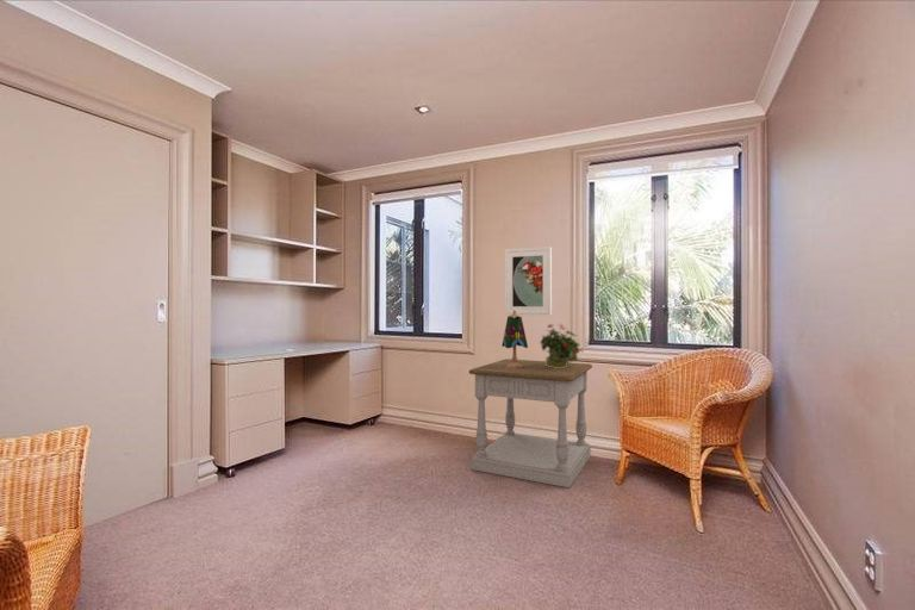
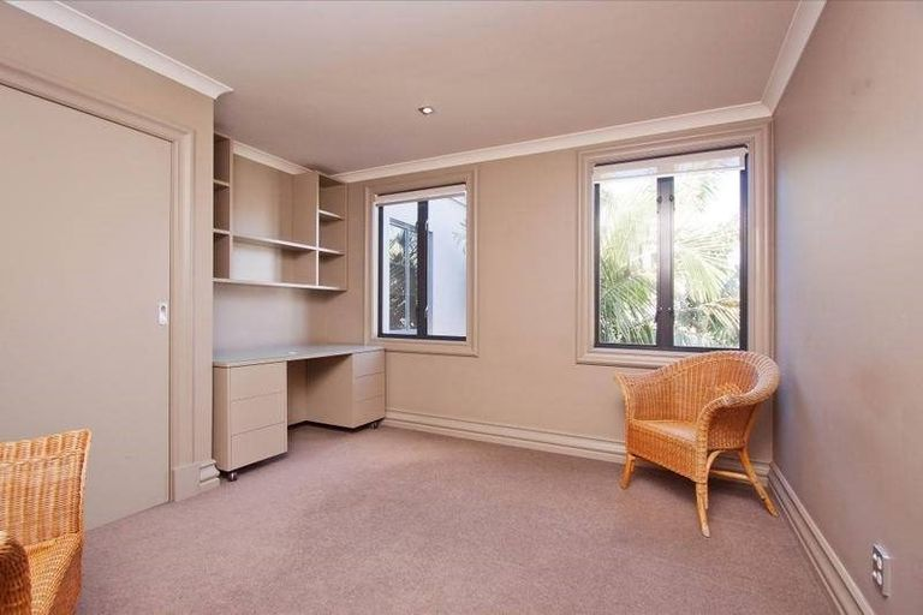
- potted plant (561, 344)
- table lamp (513, 337)
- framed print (527, 281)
- side table (533, 399)
